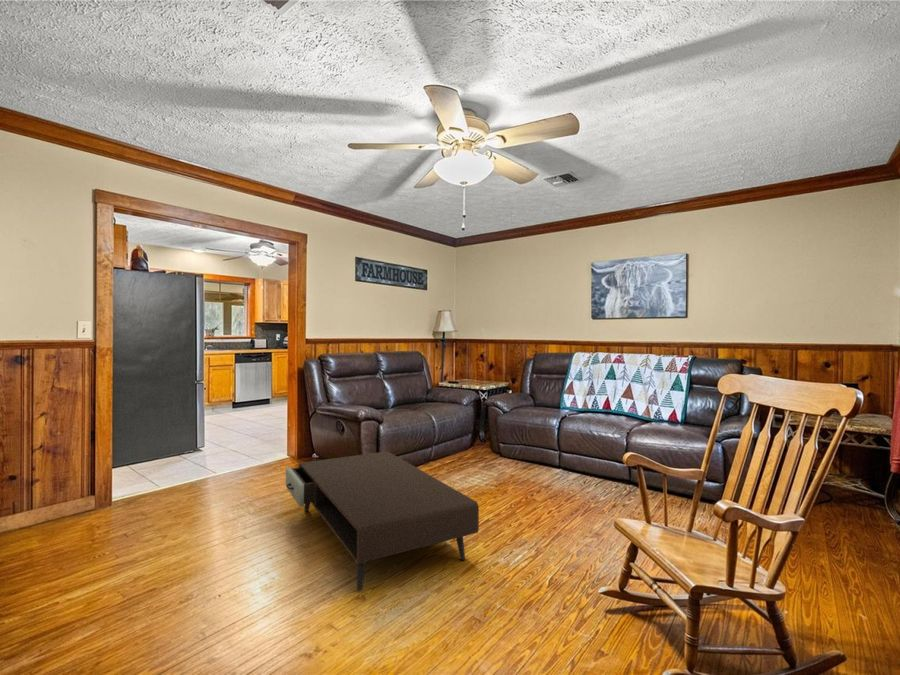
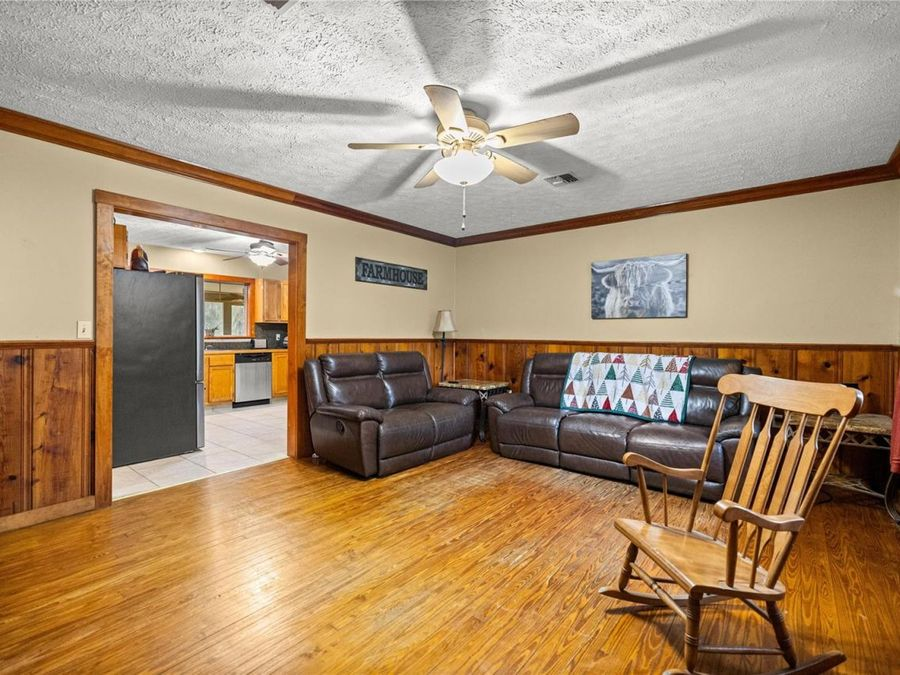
- coffee table (366, 508)
